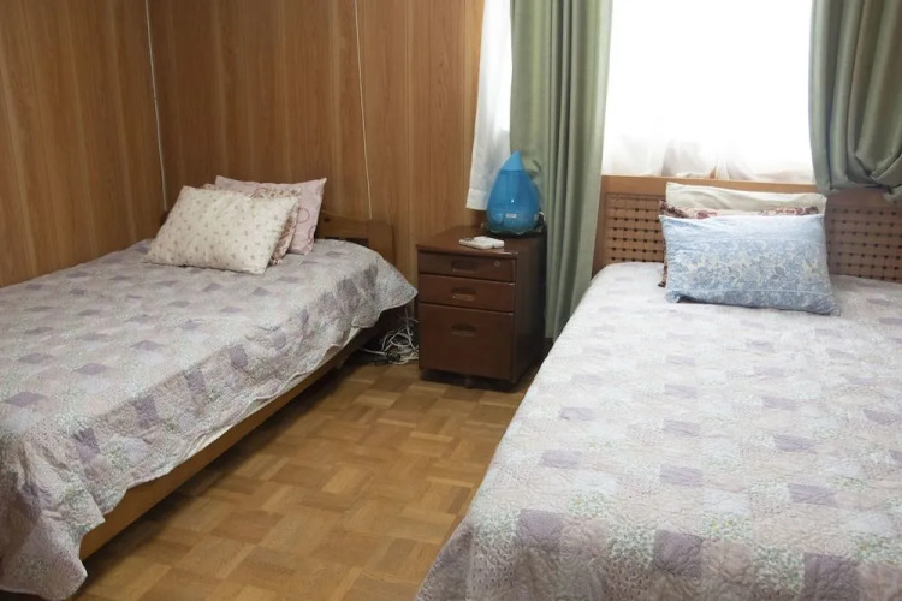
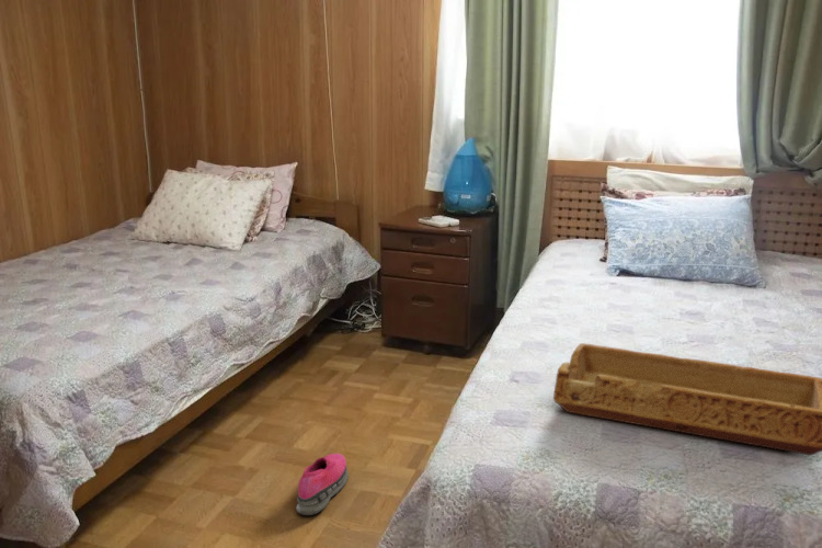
+ tray (686, 395)
+ shoe (322, 475)
